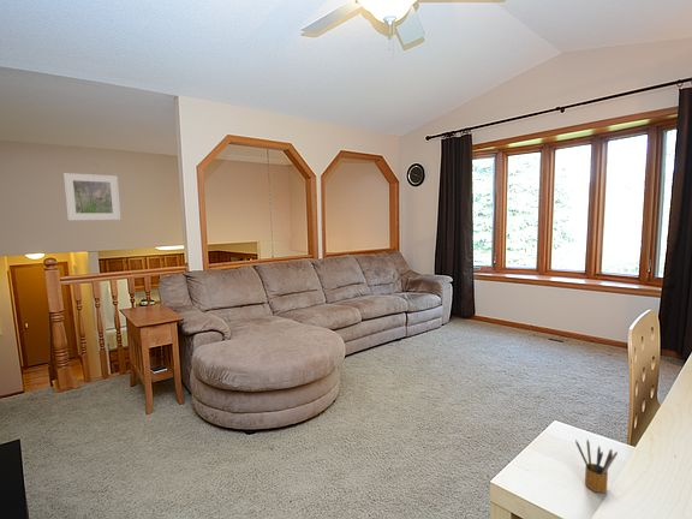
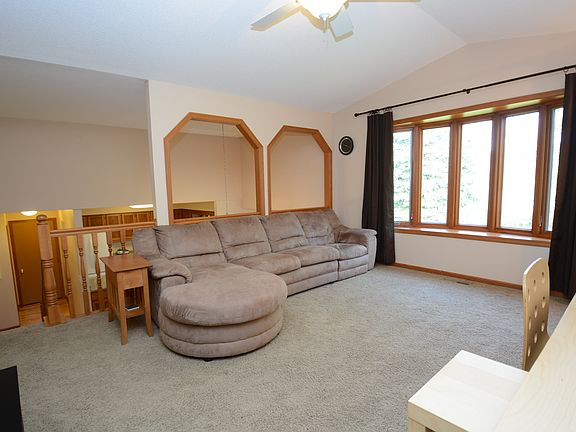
- pencil box (595, 464)
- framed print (93, 197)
